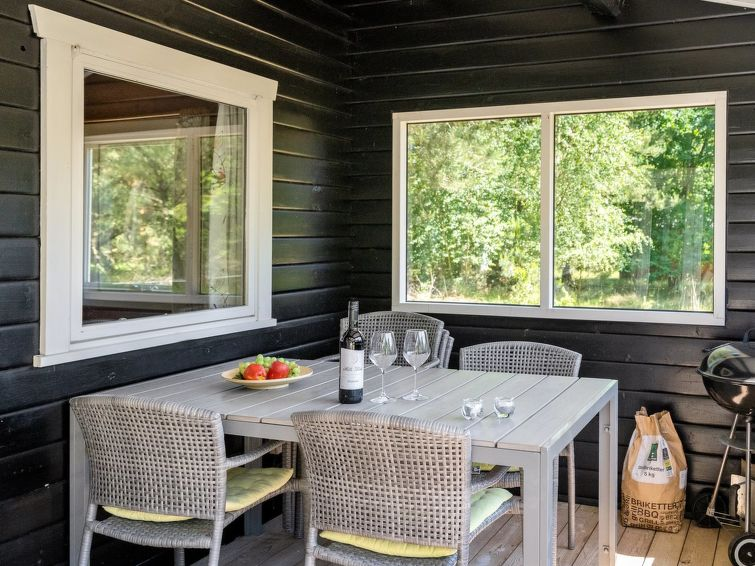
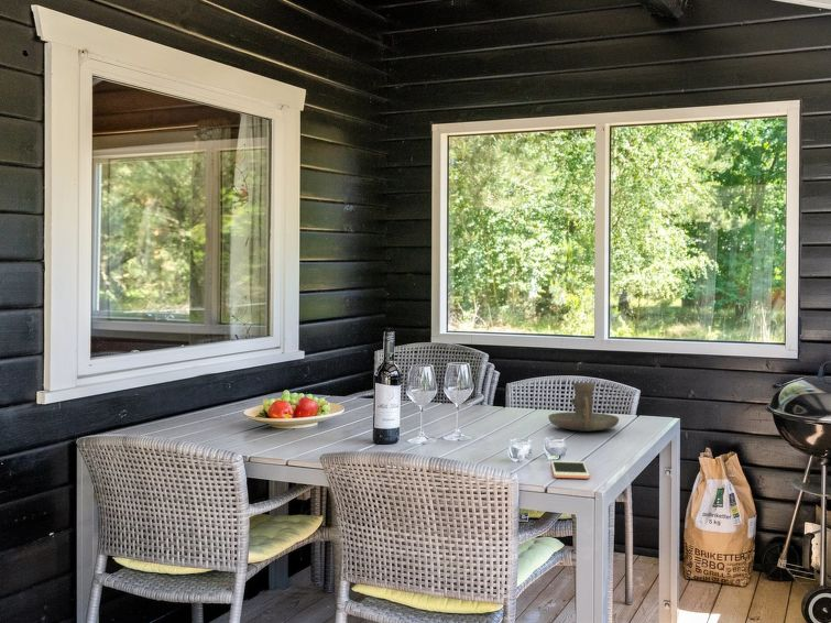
+ candle holder (583, 407)
+ cell phone (569, 469)
